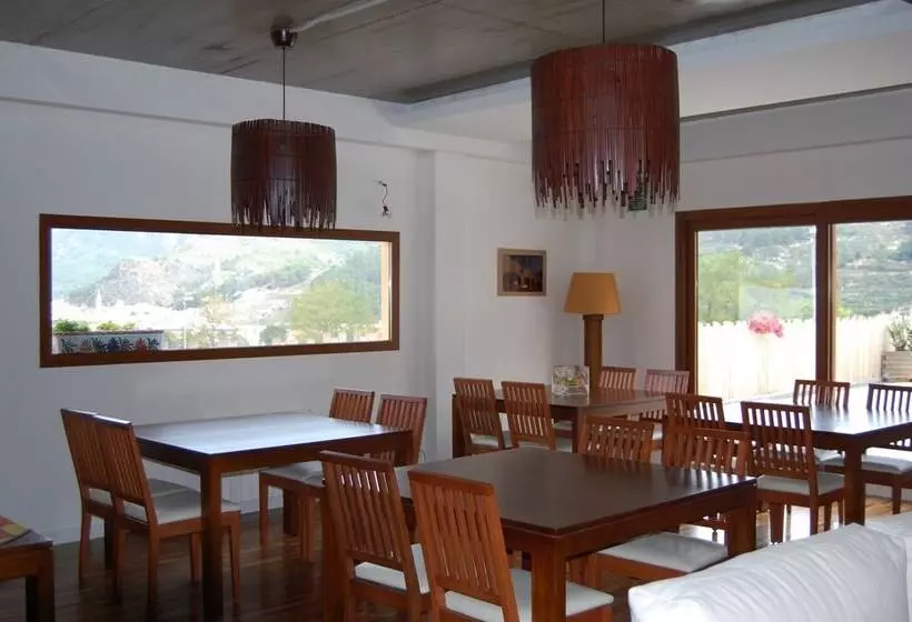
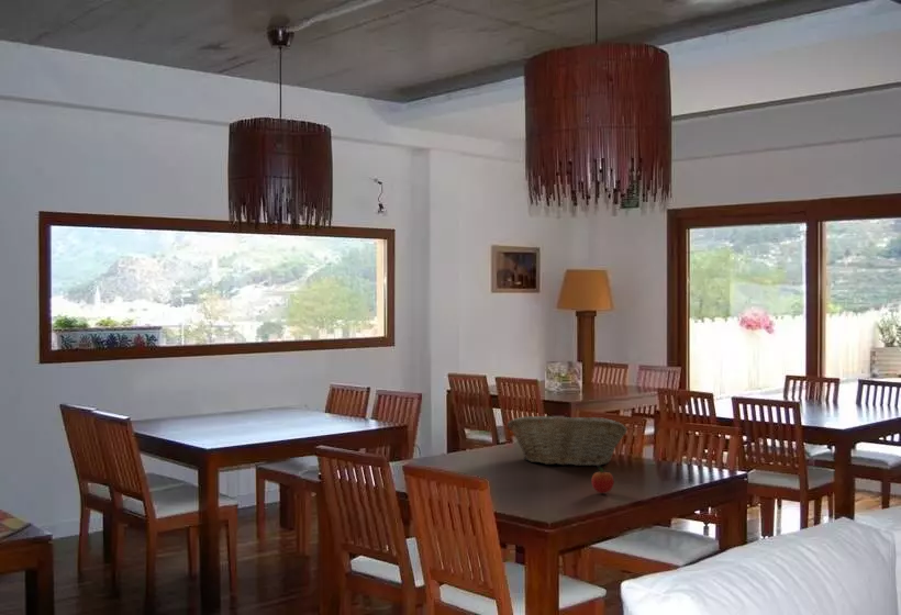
+ fruit basket (566, 436)
+ fruit (602, 479)
